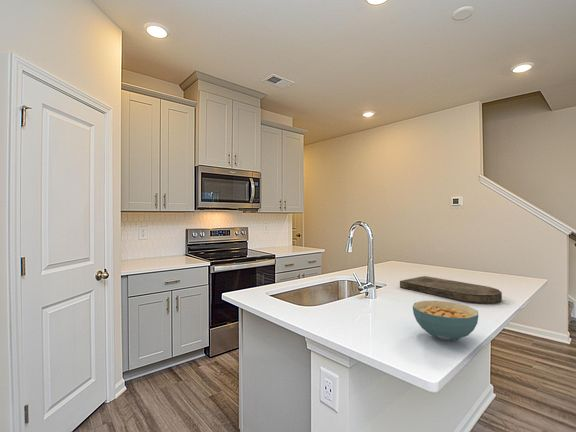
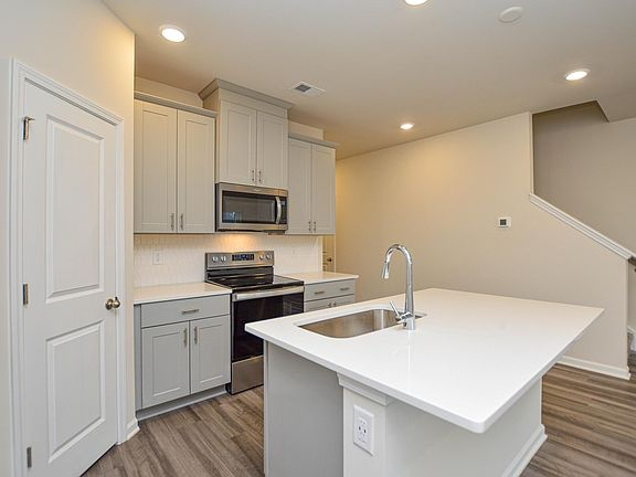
- cereal bowl (444, 323)
- cutting board (451, 288)
